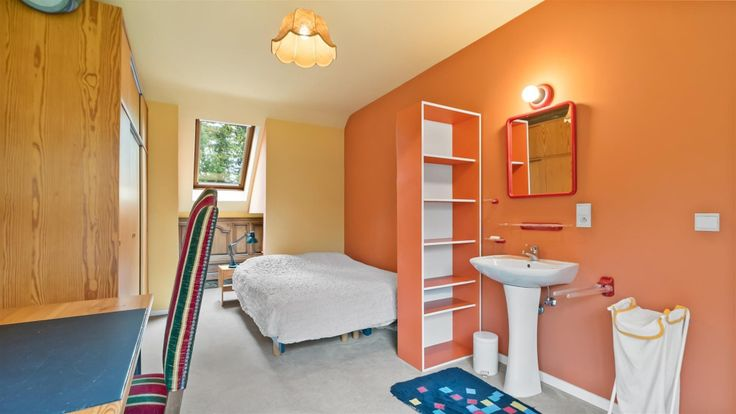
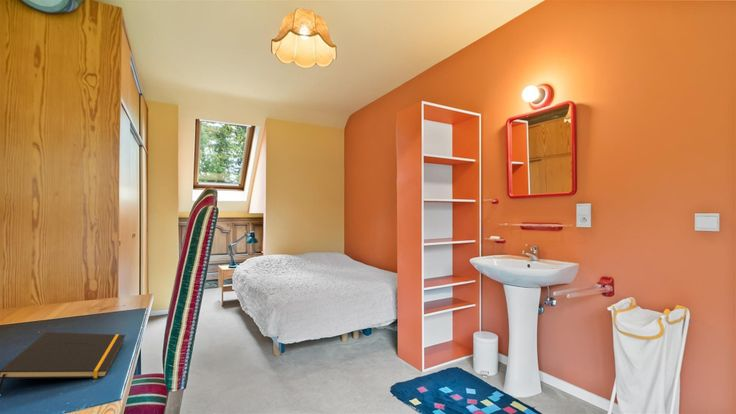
+ notepad (72, 352)
